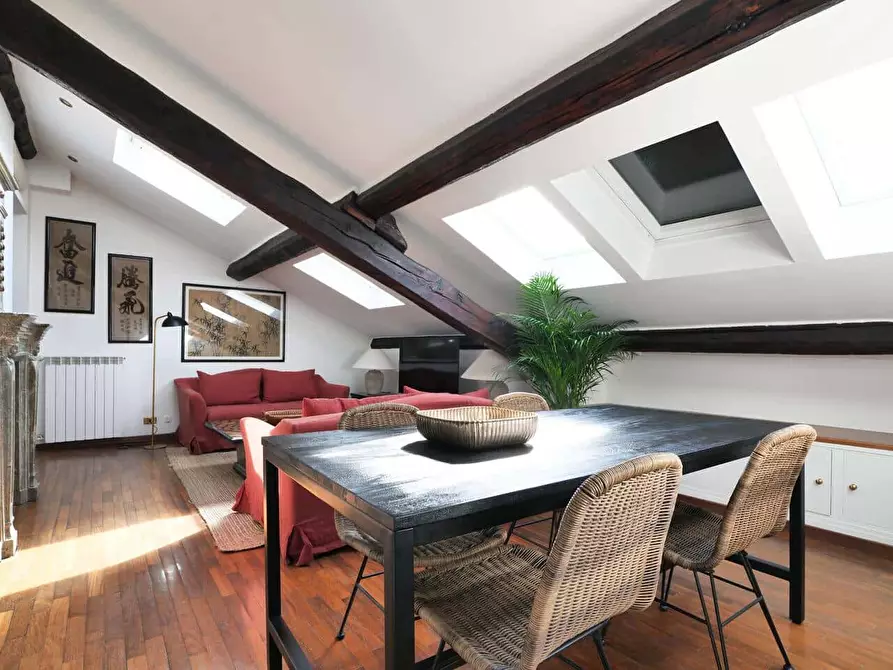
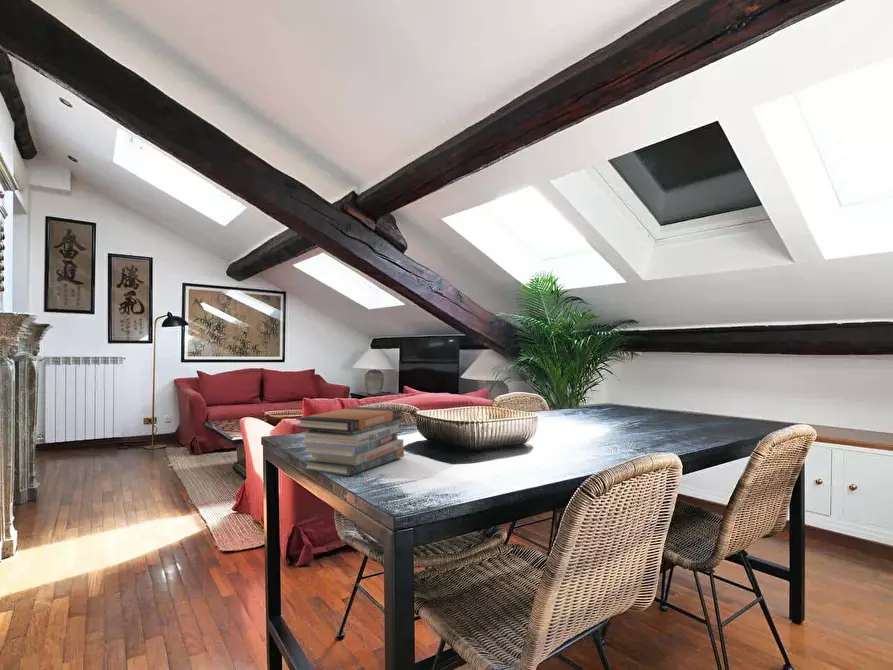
+ book stack (353, 438)
